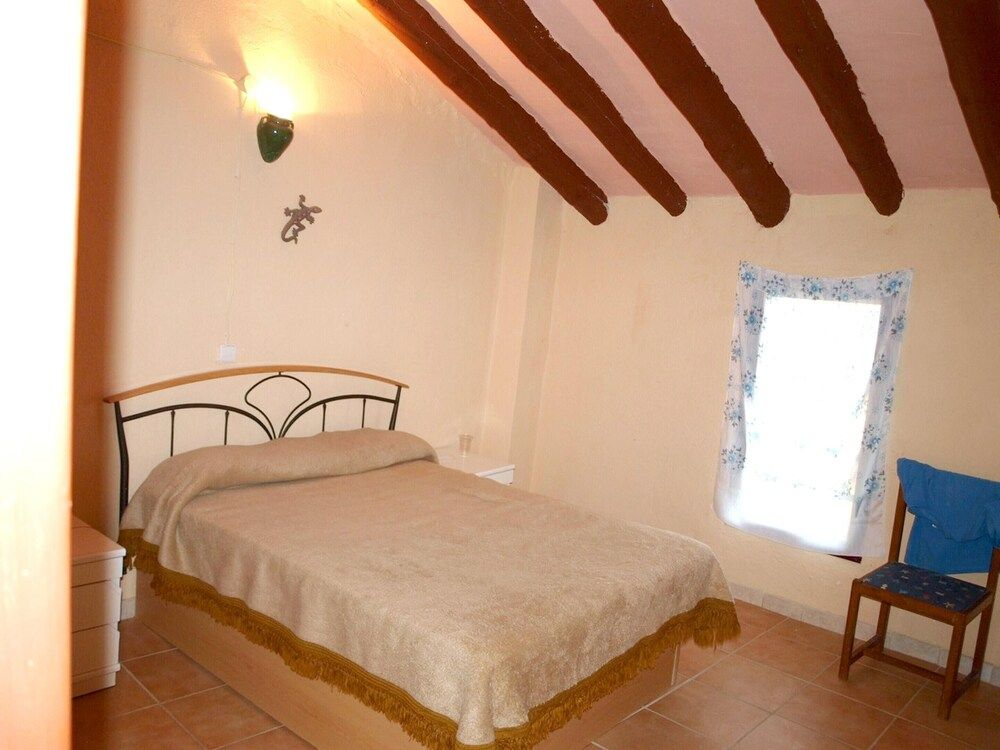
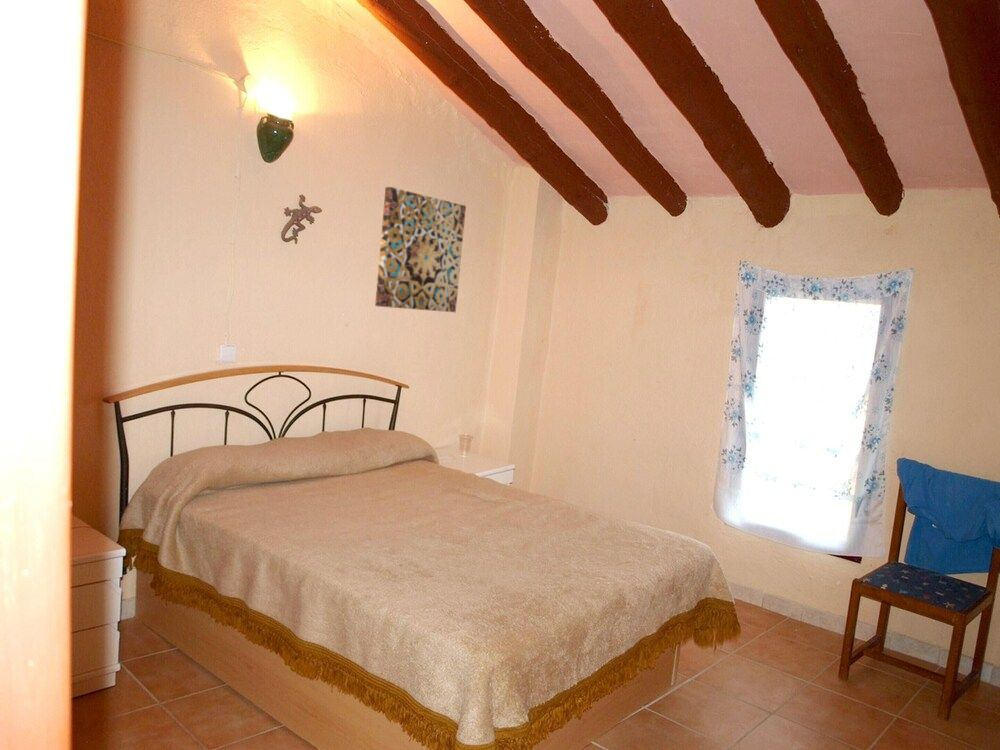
+ wall art (422, 253)
